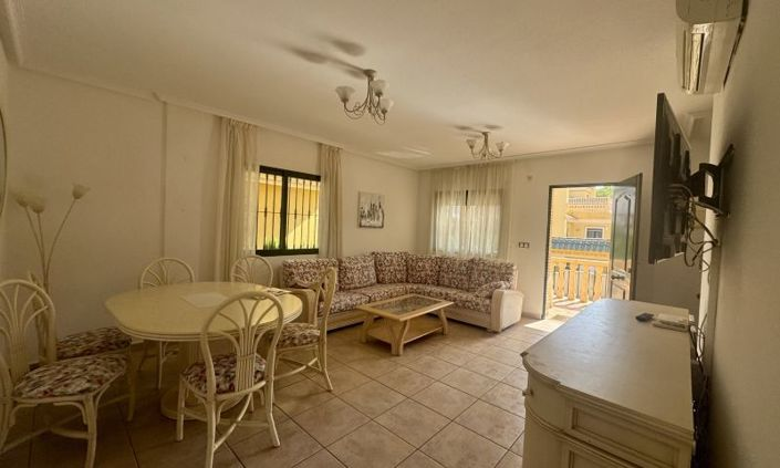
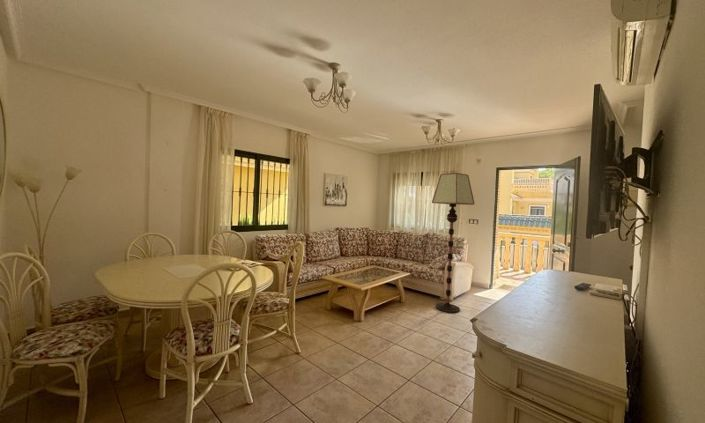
+ floor lamp (450, 241)
